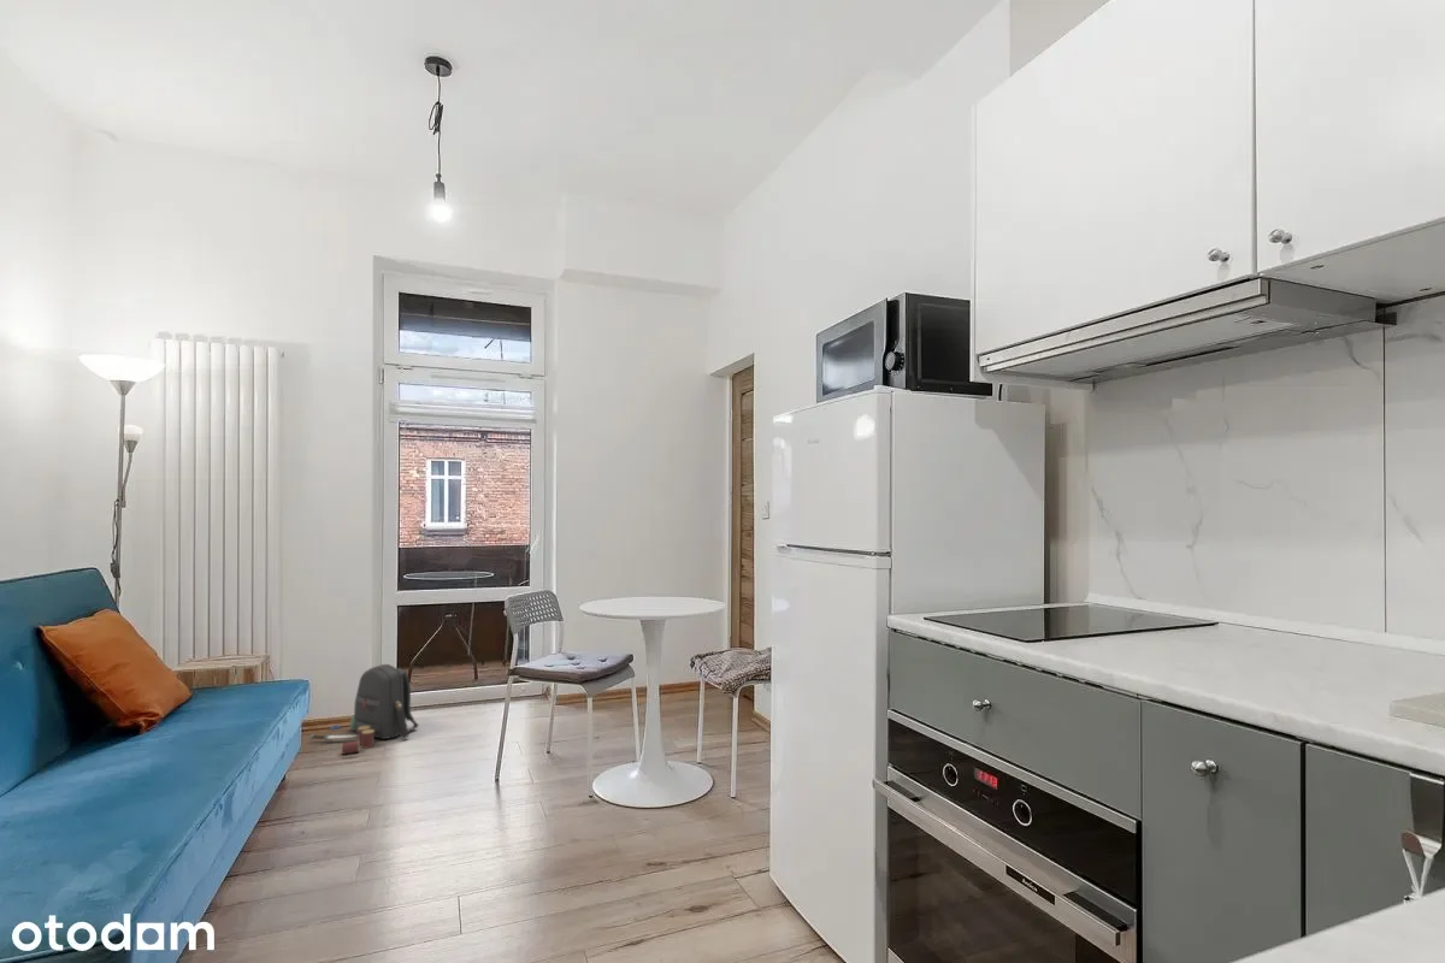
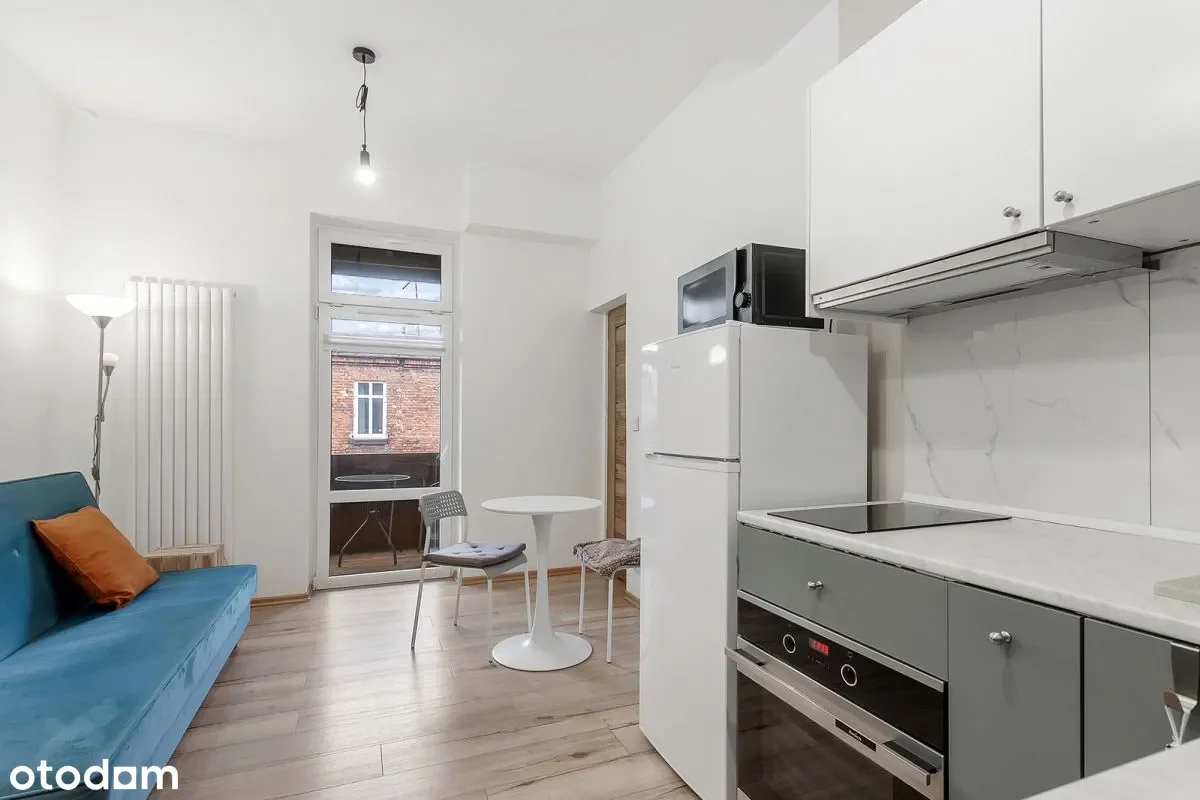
- backpack (370, 702)
